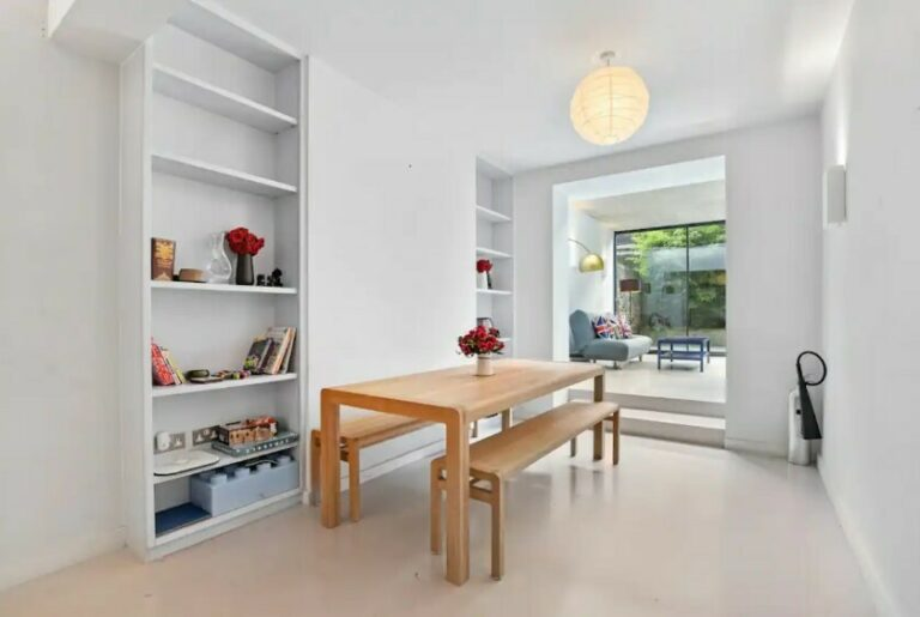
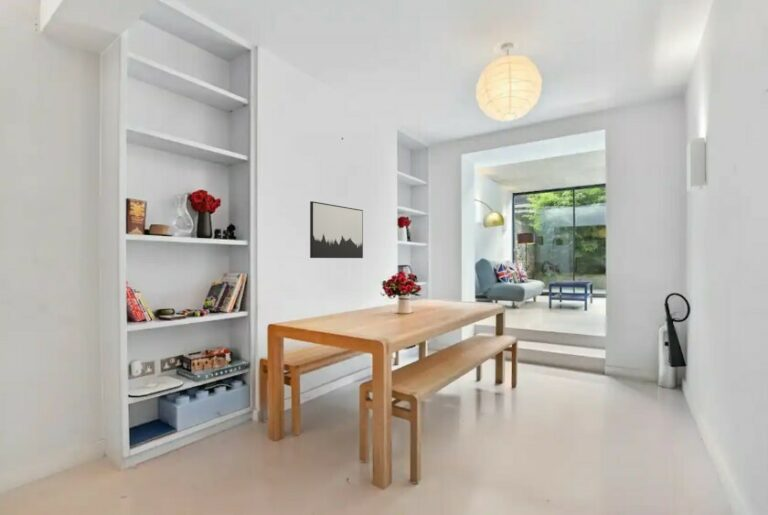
+ wall art (338, 232)
